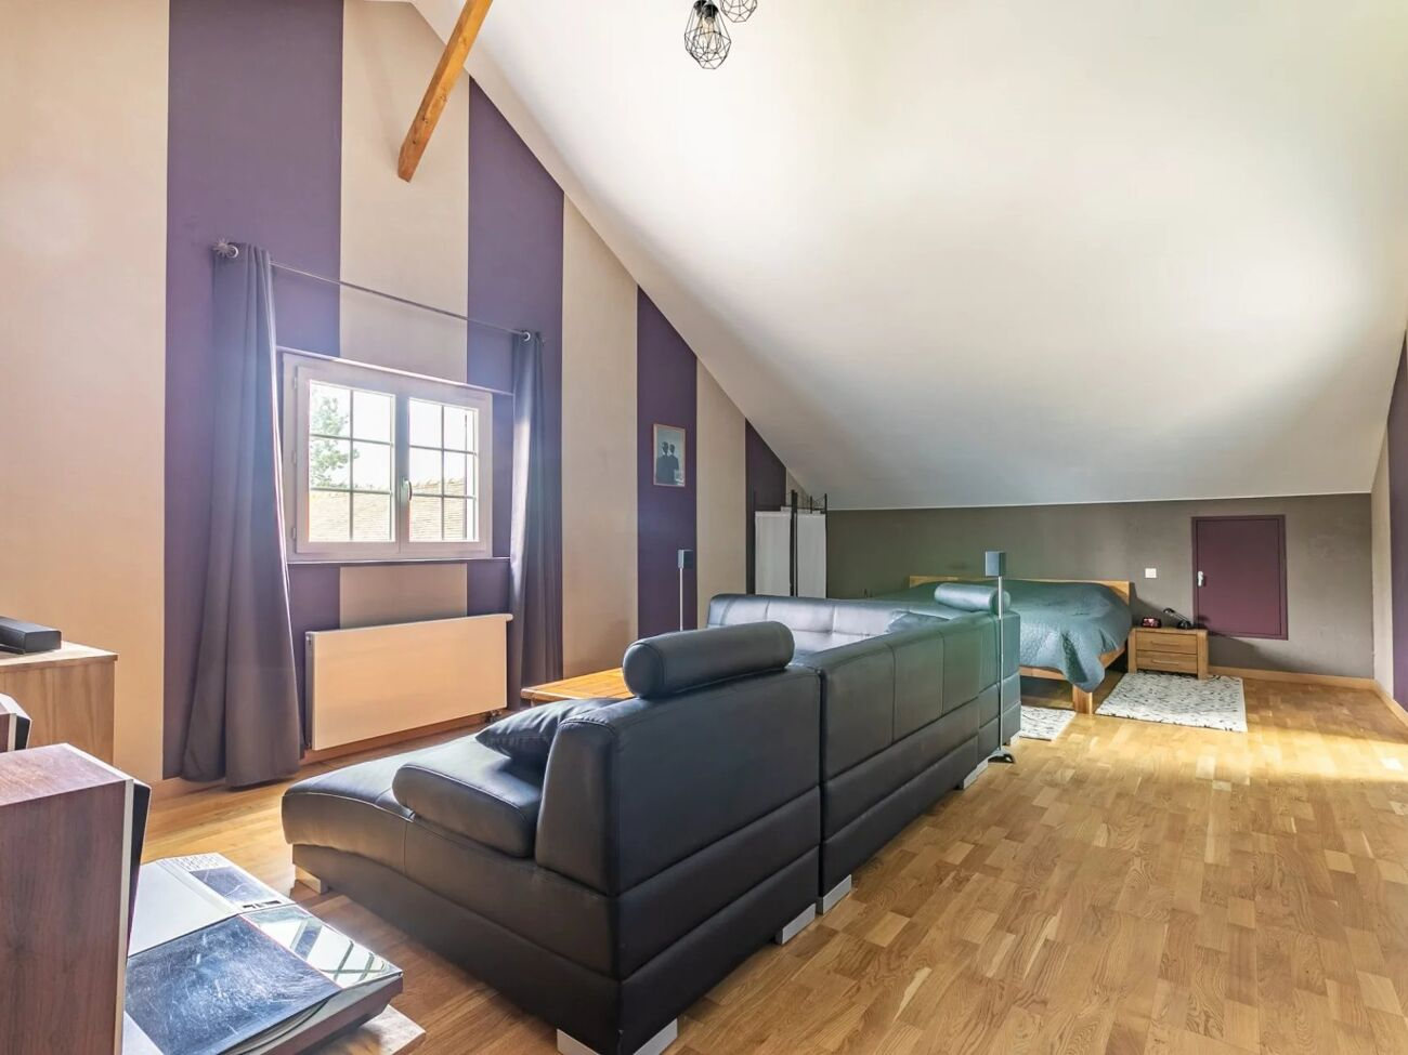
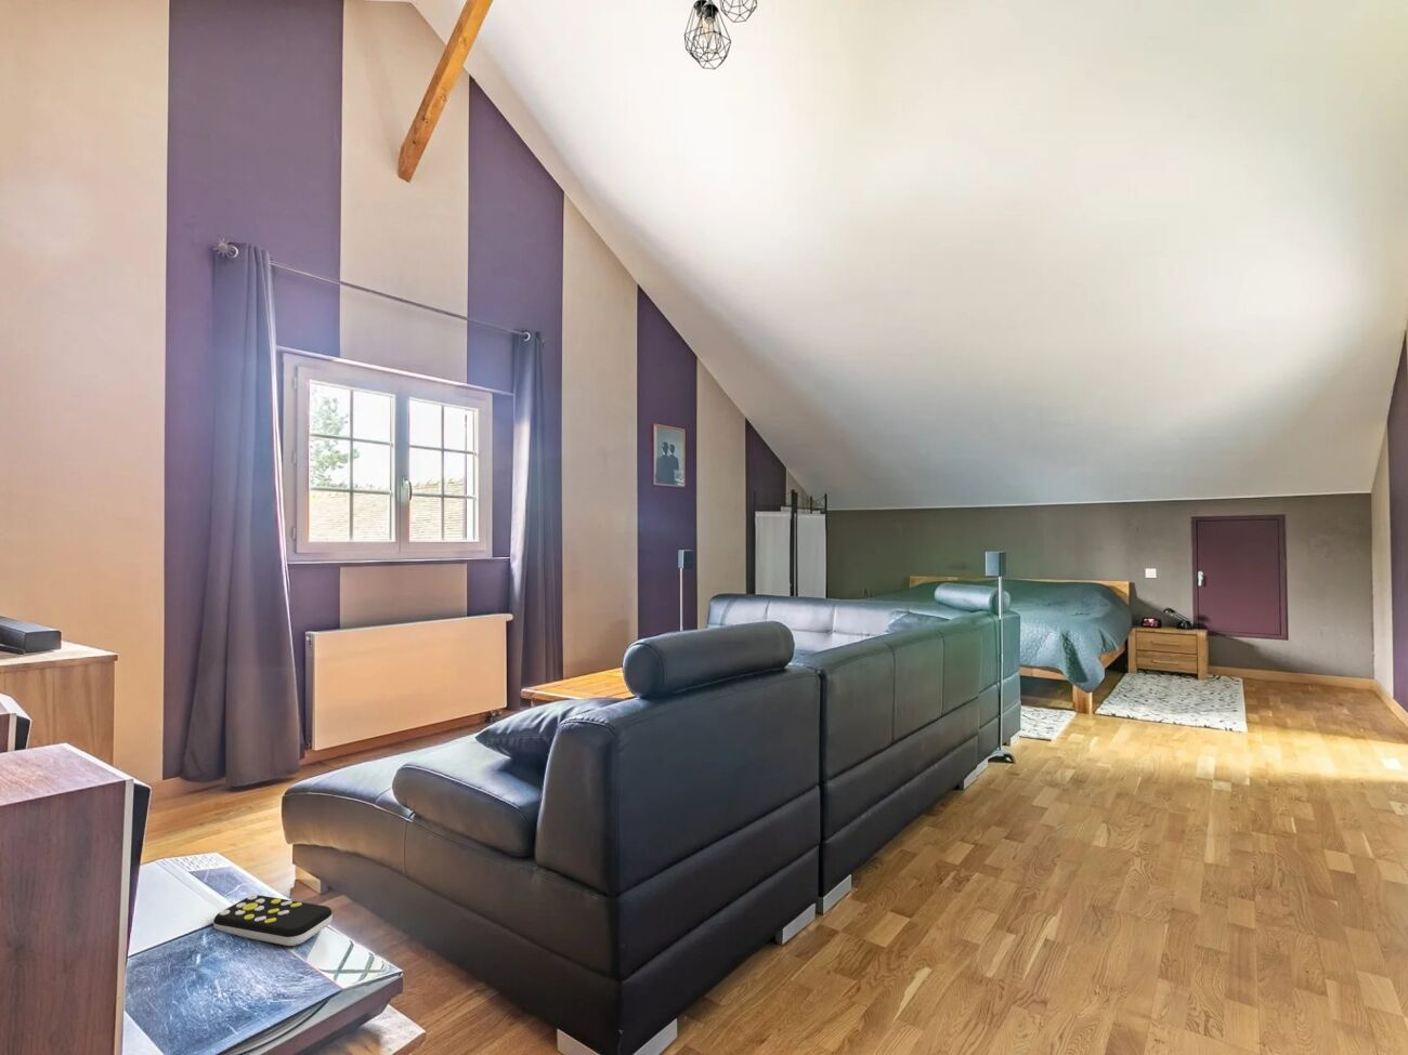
+ remote control (273, 919)
